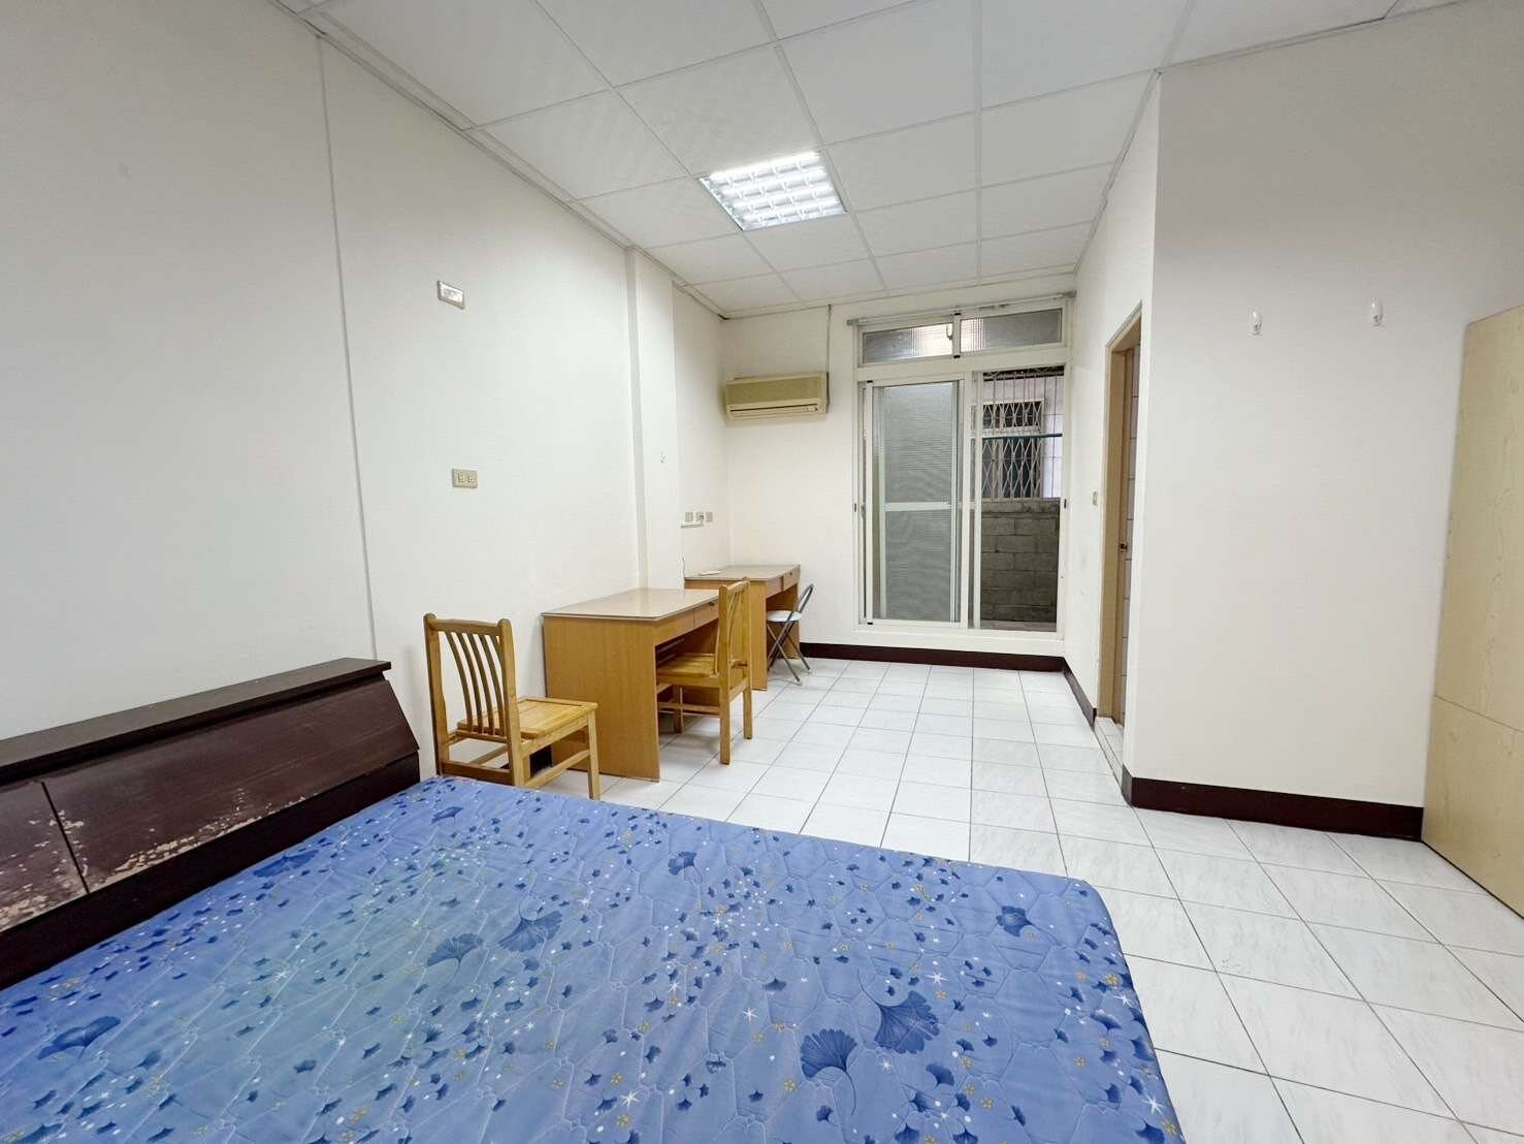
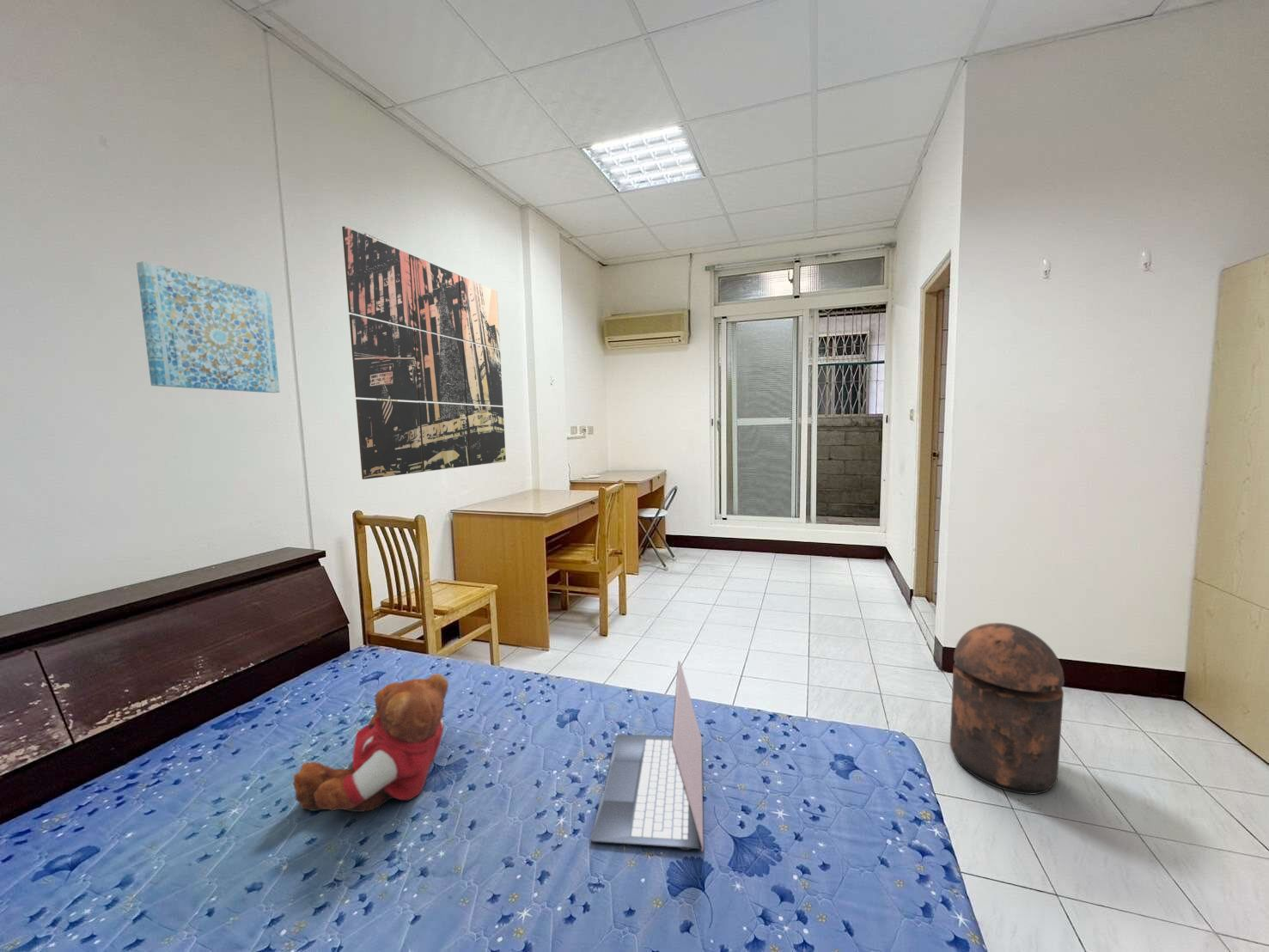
+ laptop (652, 740)
+ wall art (441, 369)
+ wall art (216, 334)
+ teddy bear (380, 729)
+ trash can (1004, 696)
